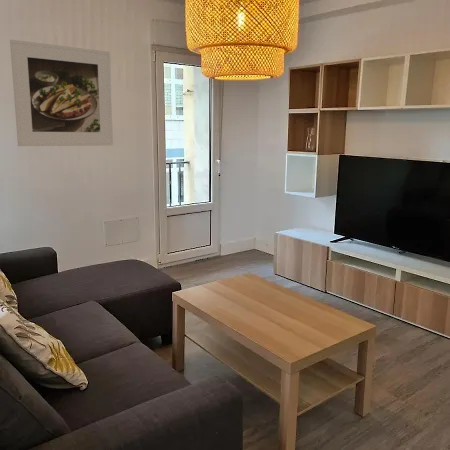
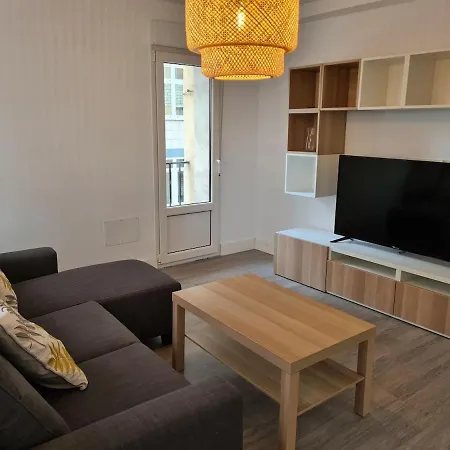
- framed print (65, 97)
